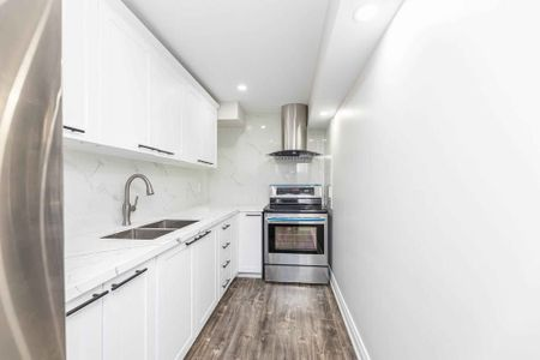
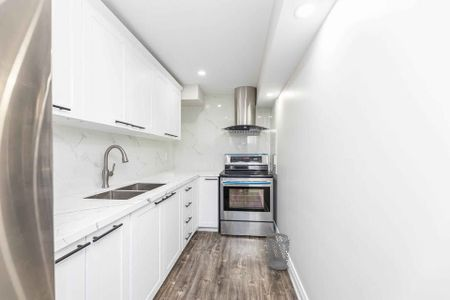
+ wastebasket (278, 251)
